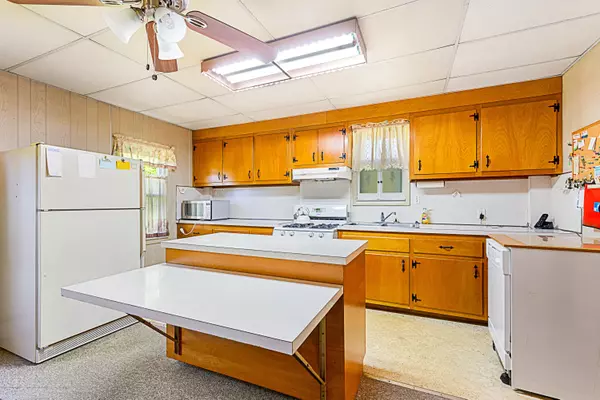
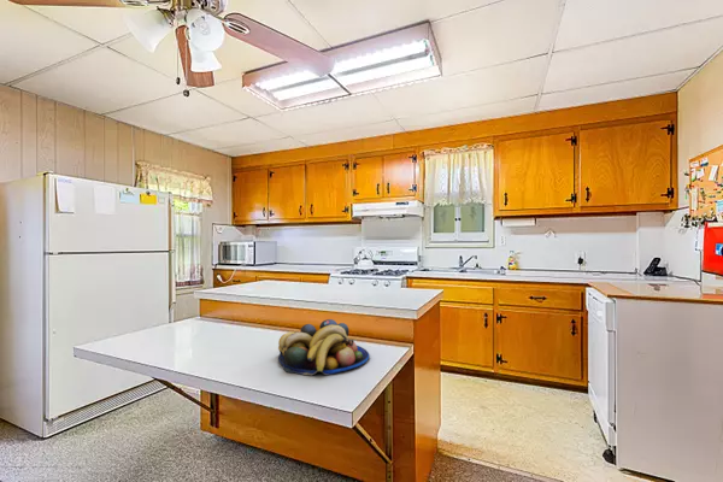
+ fruit bowl (324, 340)
